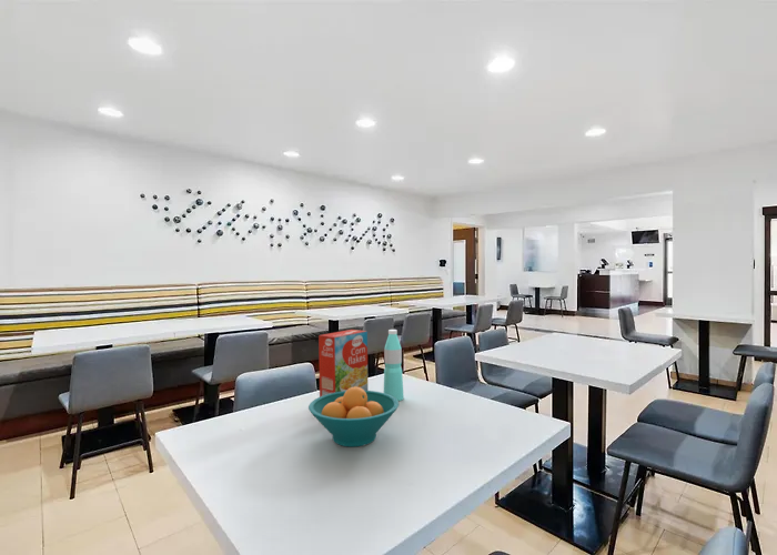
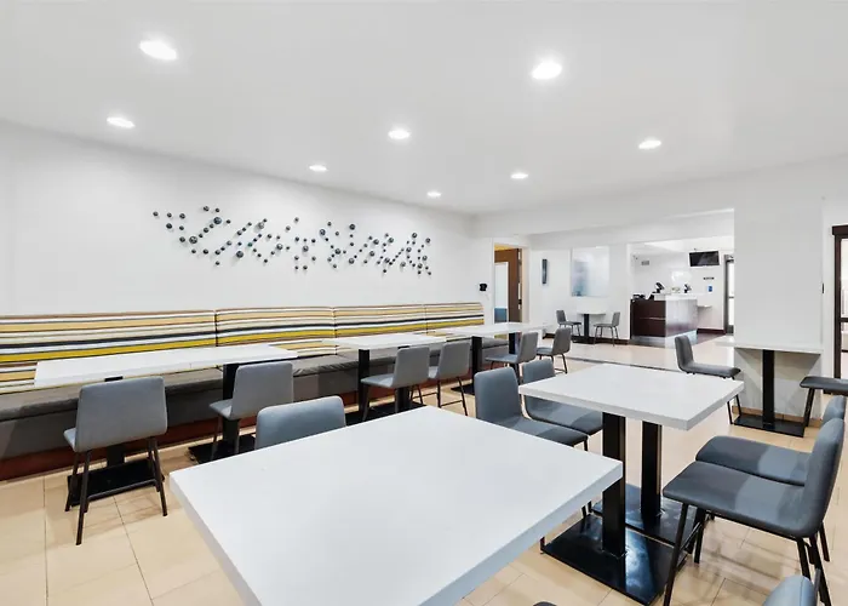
- fruit bowl (354, 413)
- water bottle (393, 364)
- cereal box (344, 367)
